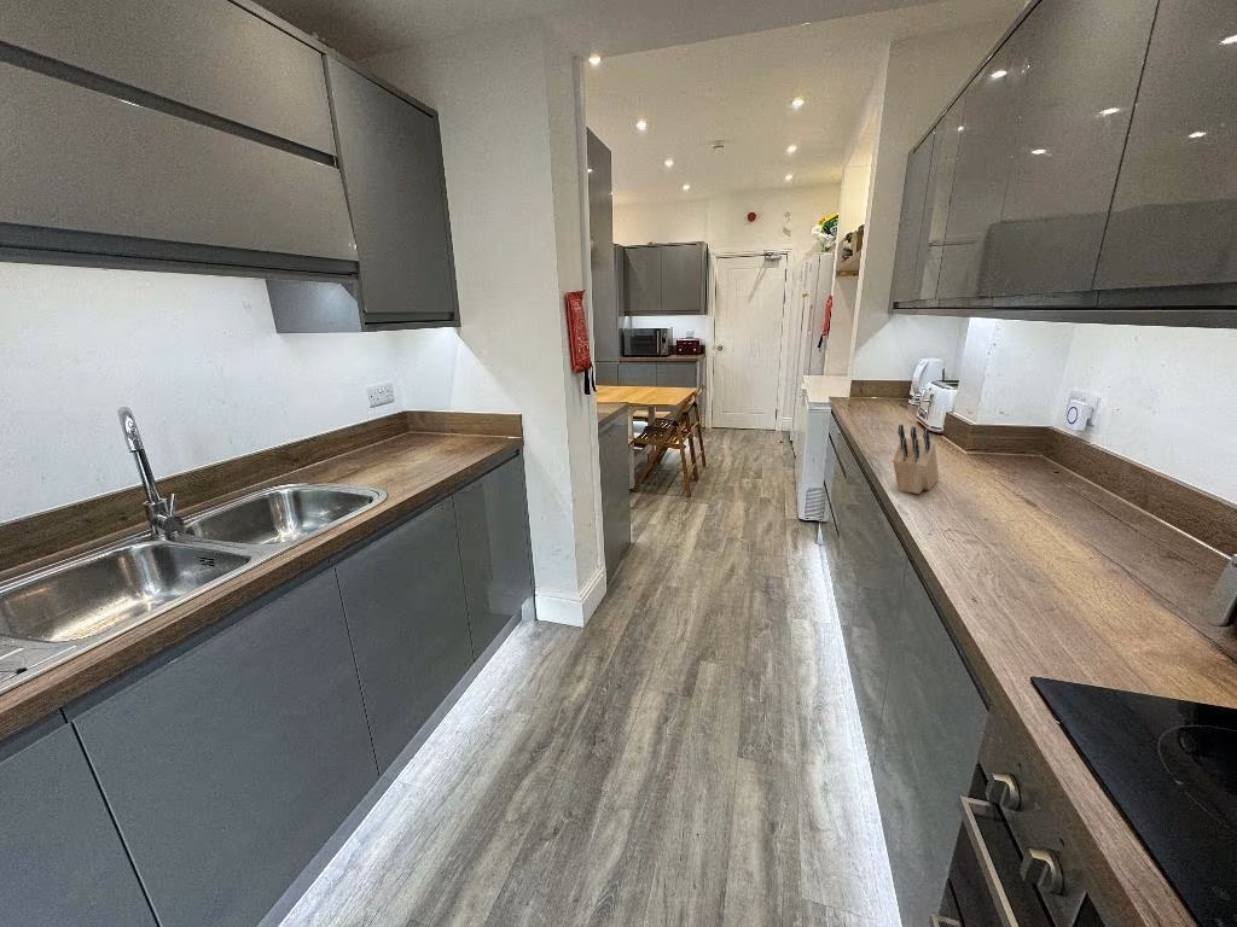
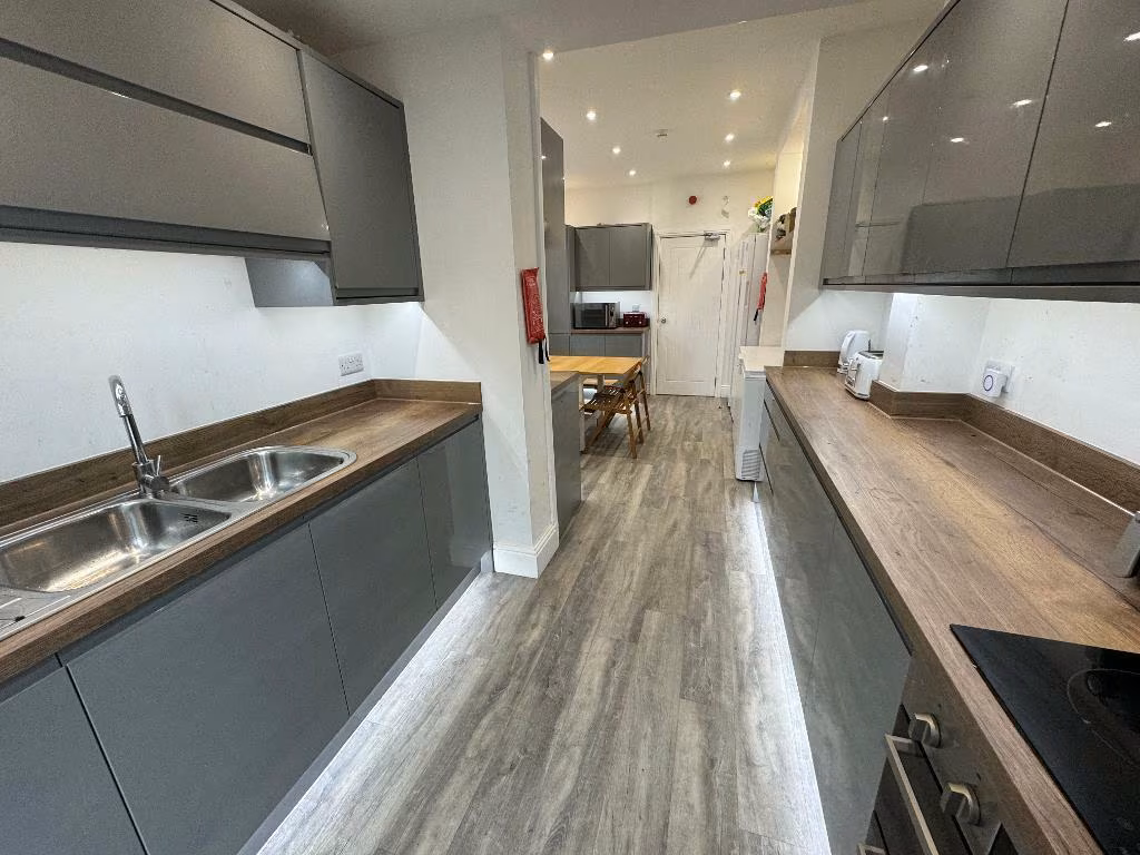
- knife block (917, 454)
